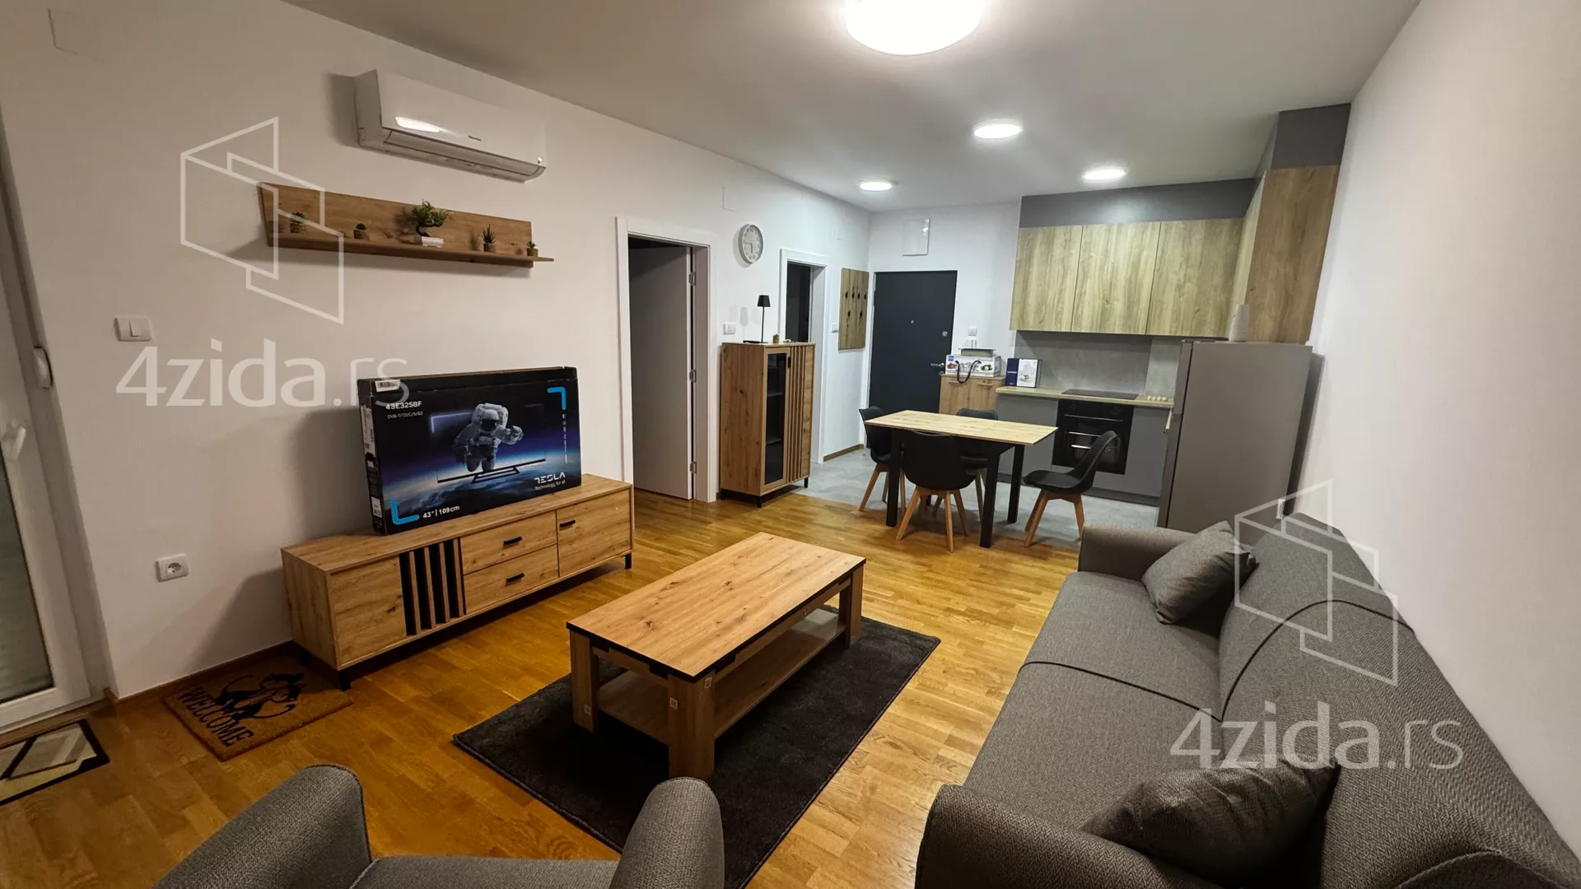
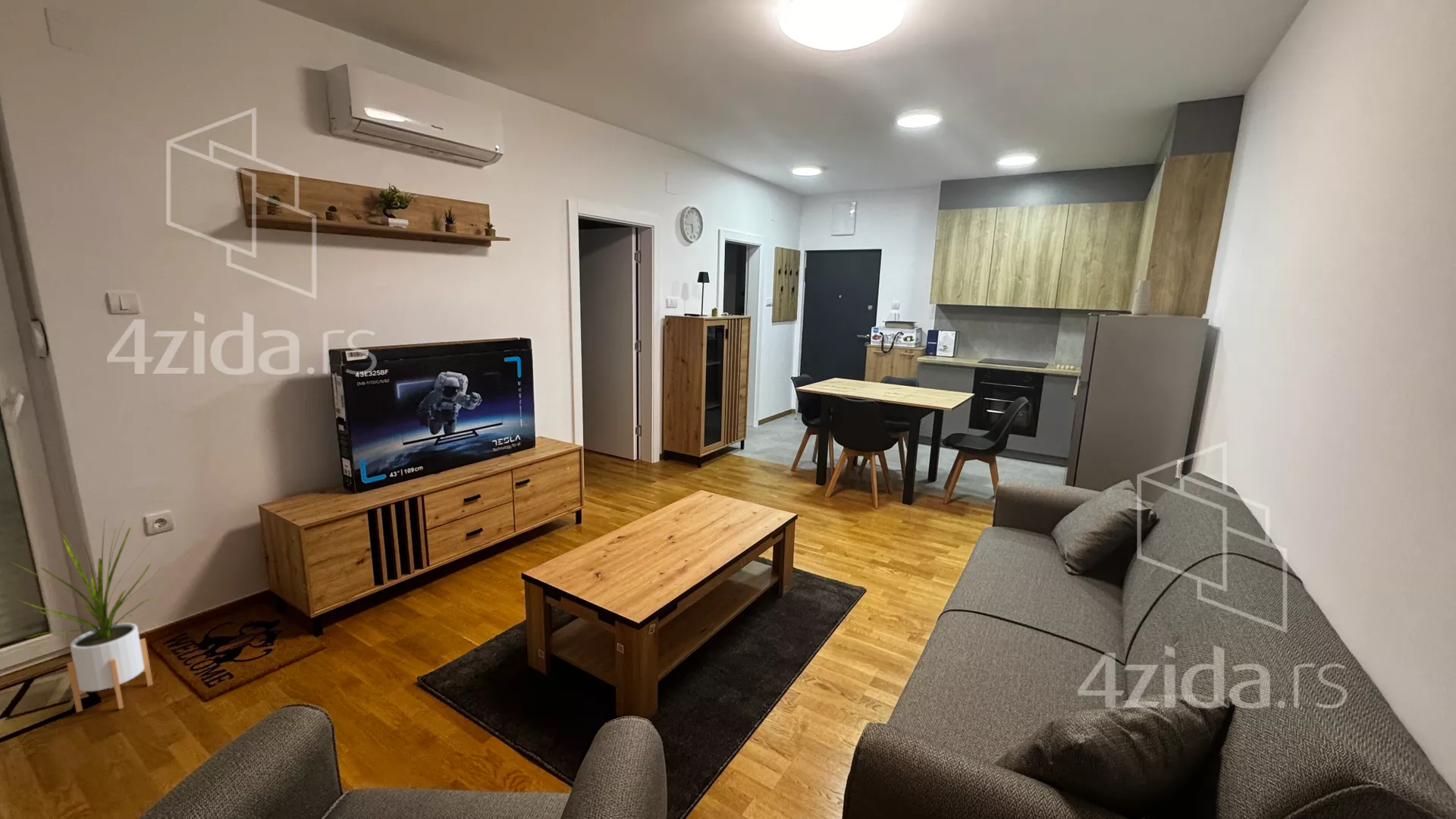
+ house plant (97, 615)
